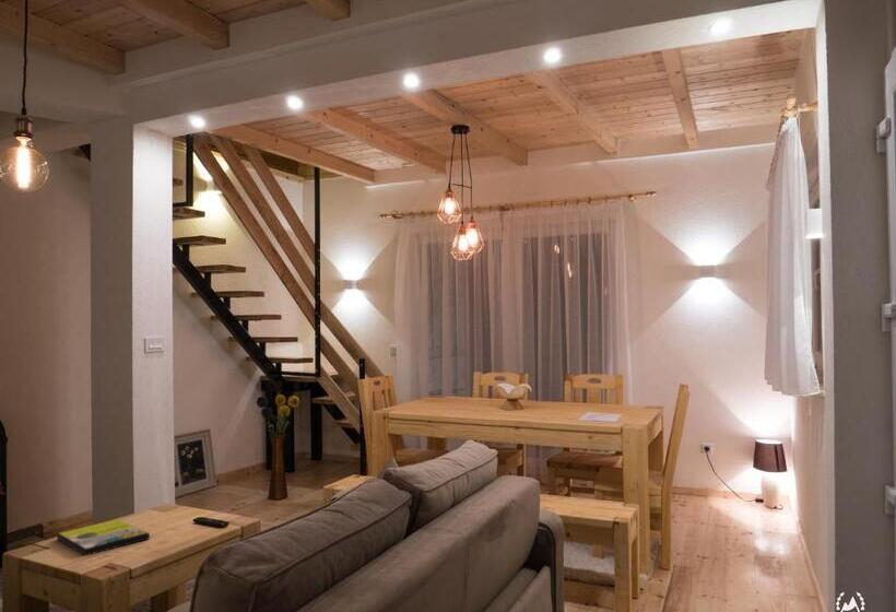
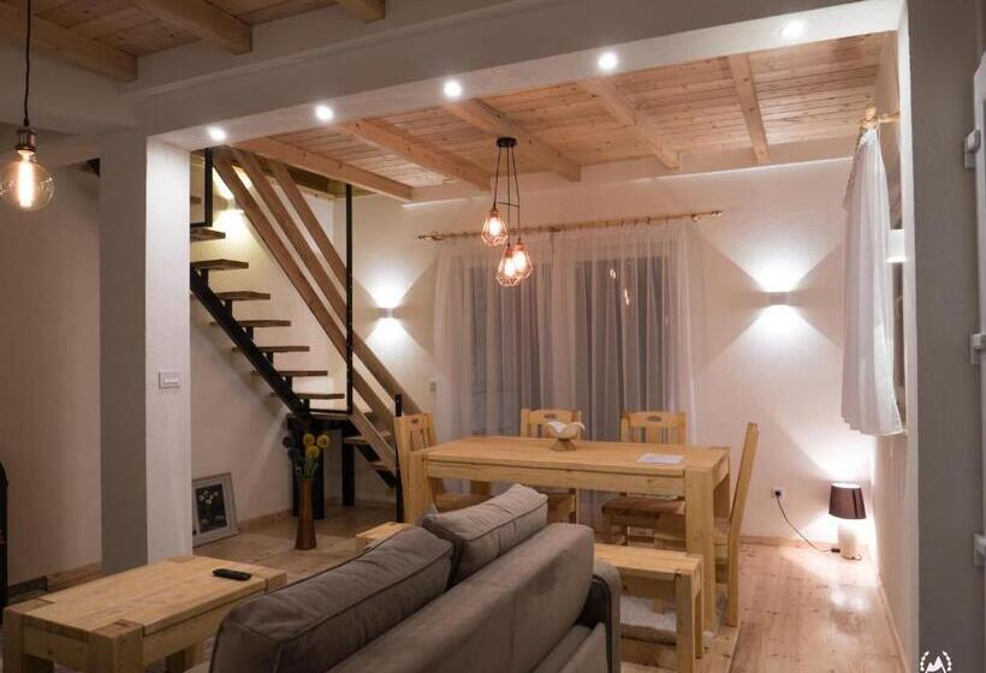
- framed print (103, 536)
